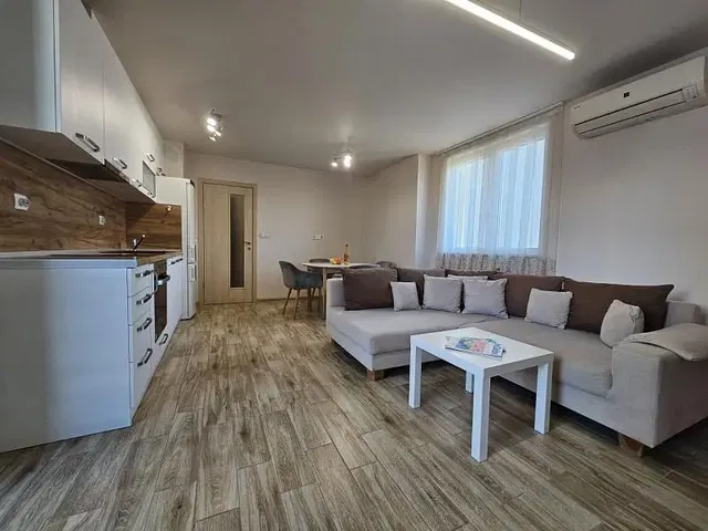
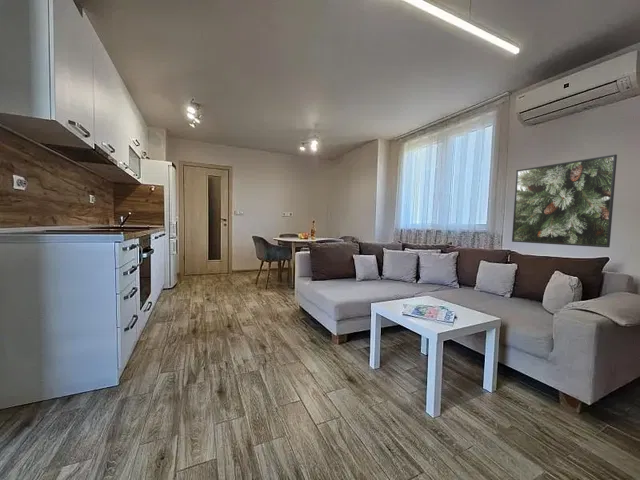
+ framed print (557, 204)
